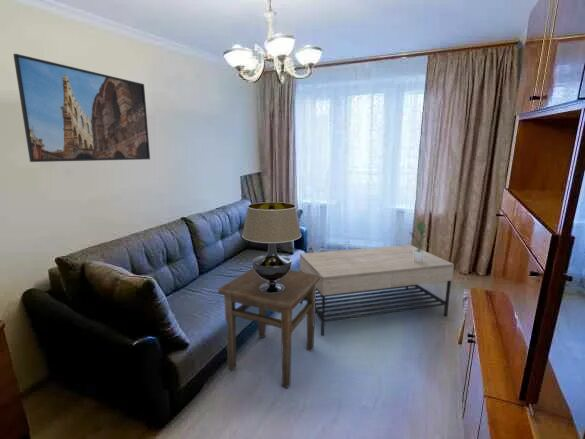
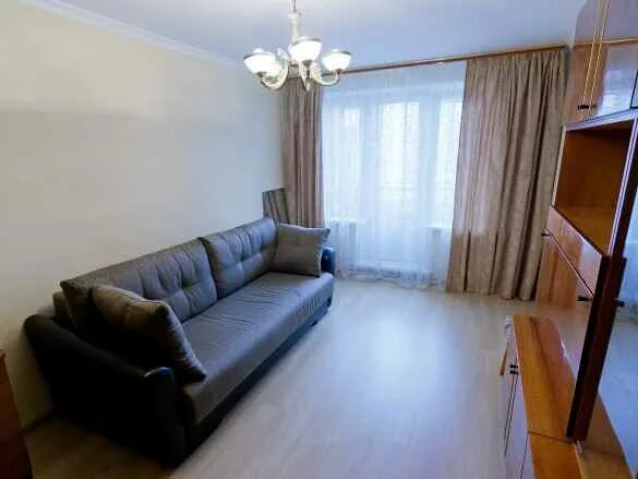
- coffee table (372, 284)
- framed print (95, 117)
- potted plant (418, 242)
- table lamp (272, 247)
- side table (272, 320)
